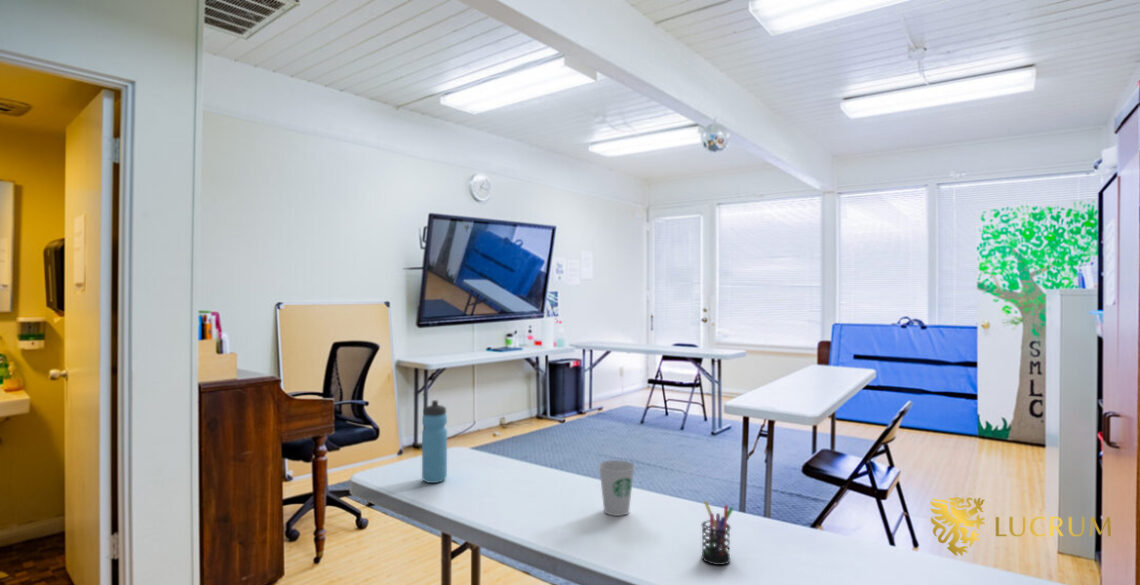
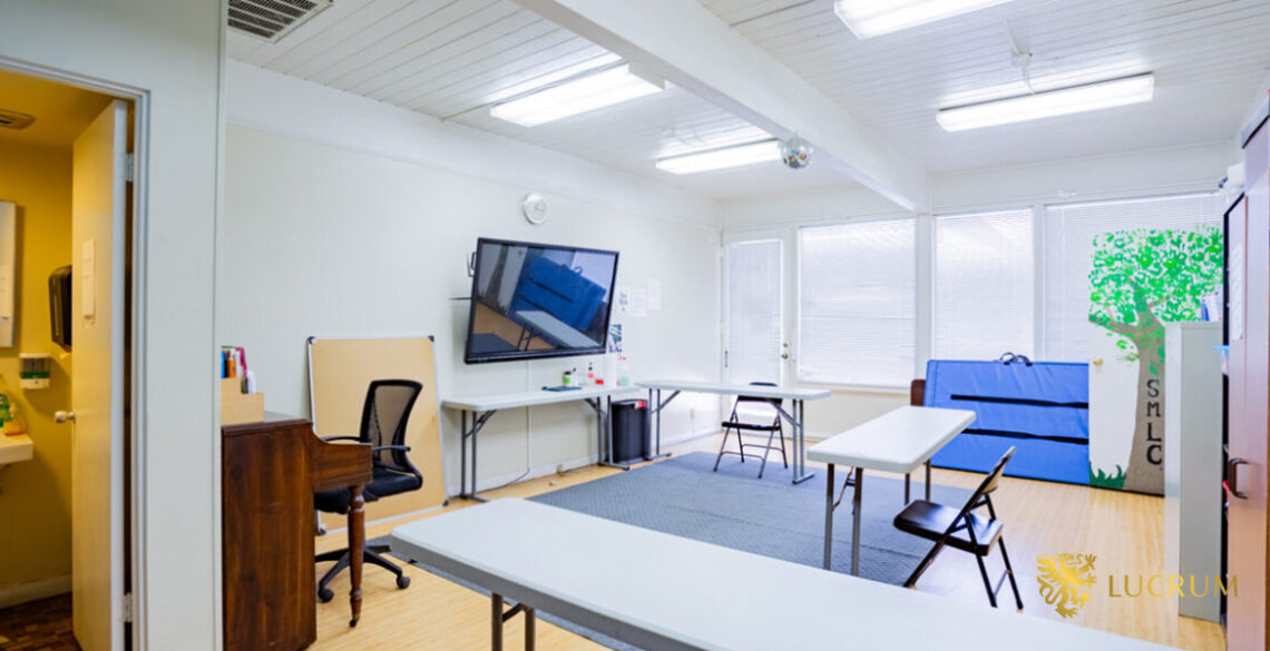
- paper cup (616, 488)
- pen holder (719, 529)
- water bottle (434, 440)
